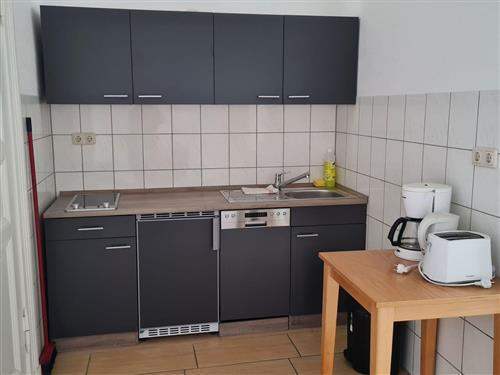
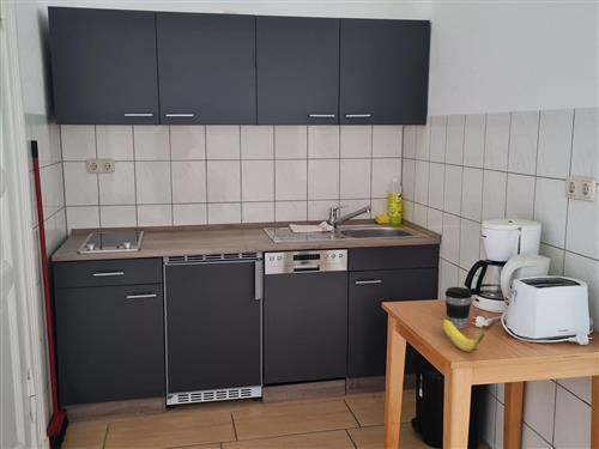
+ coffee cup (458, 308)
+ banana (462, 335)
